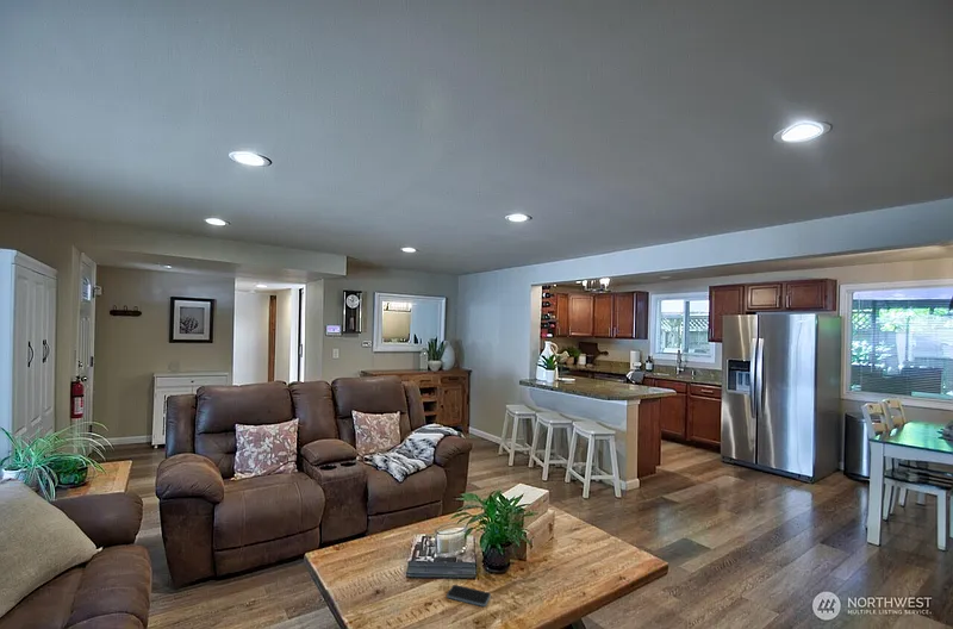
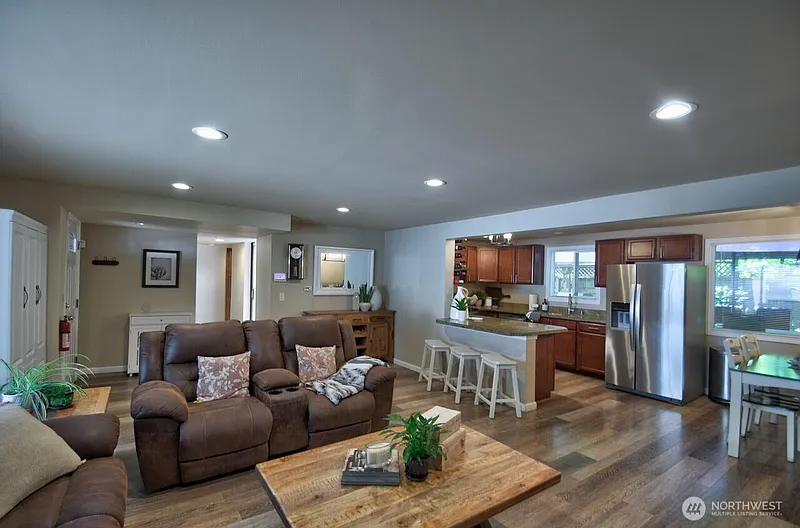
- smartphone (468, 594)
